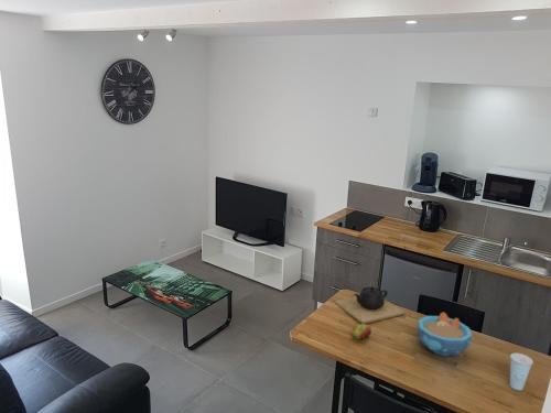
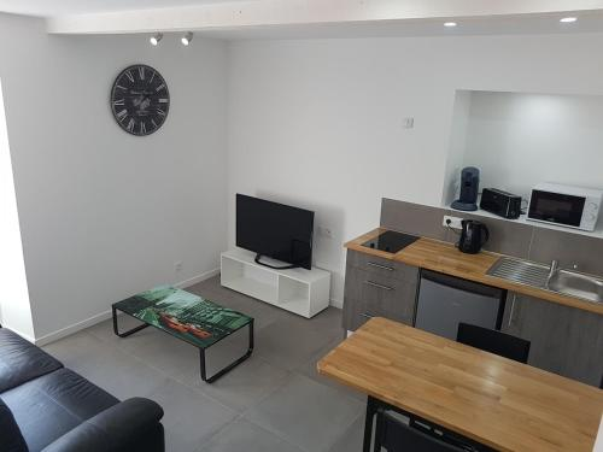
- cup (519, 371)
- bowl (443, 336)
- fruit (361, 332)
- teapot (369, 297)
